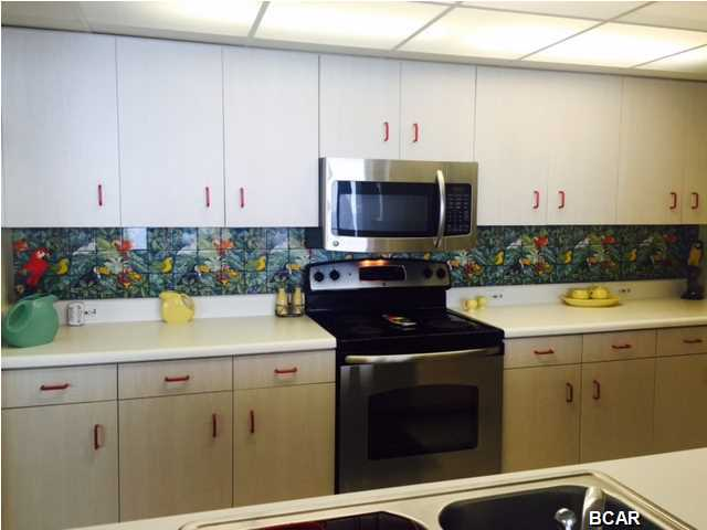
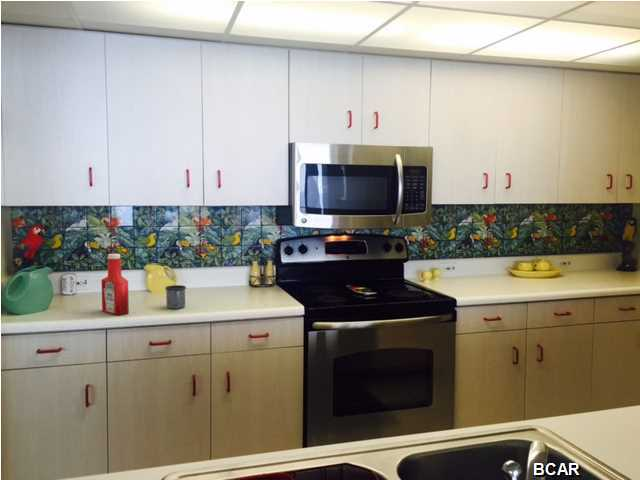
+ soap bottle (114, 283)
+ mug (176, 297)
